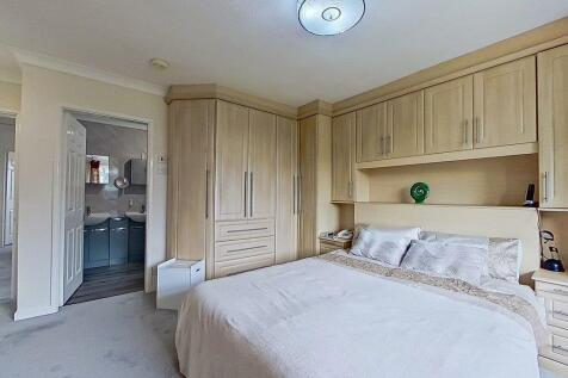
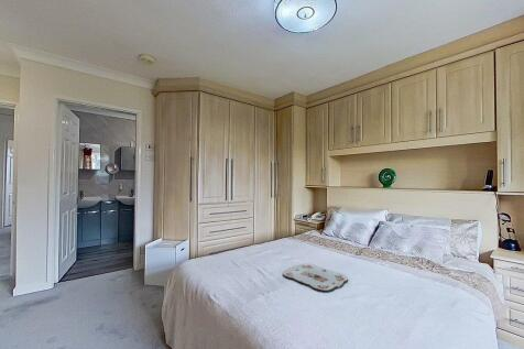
+ serving tray (314, 275)
